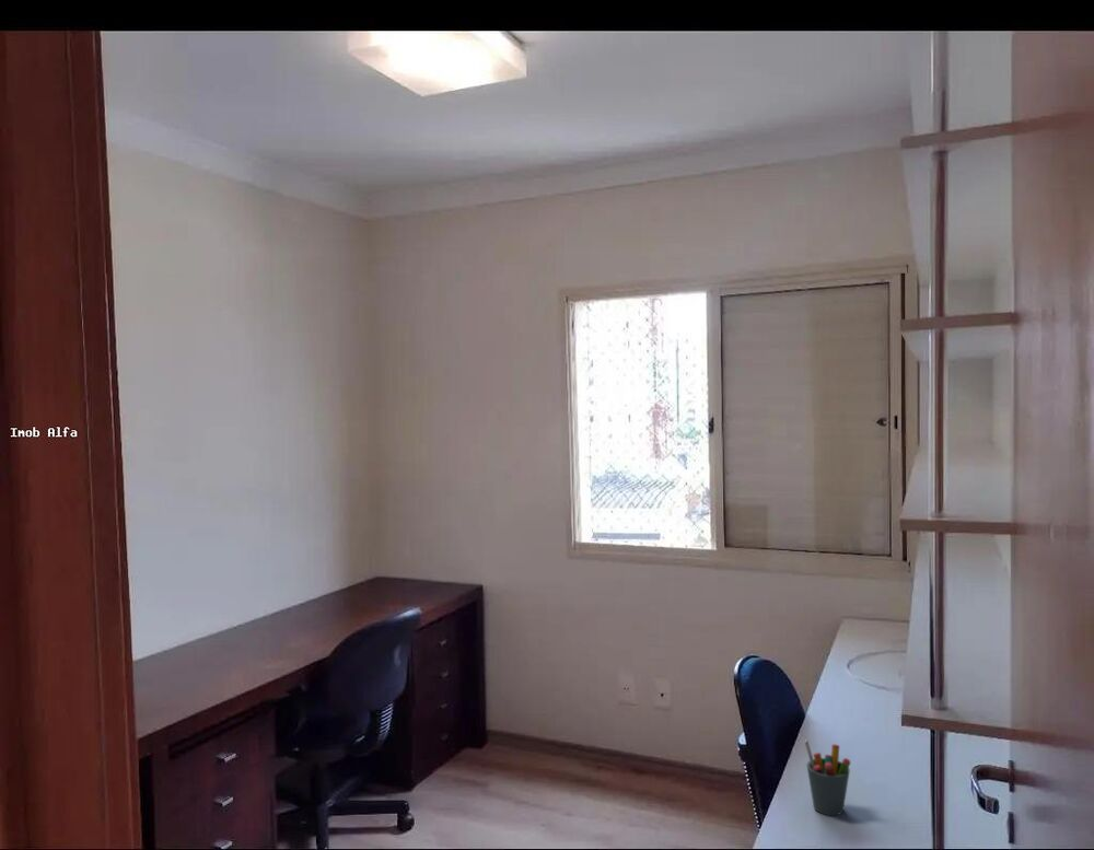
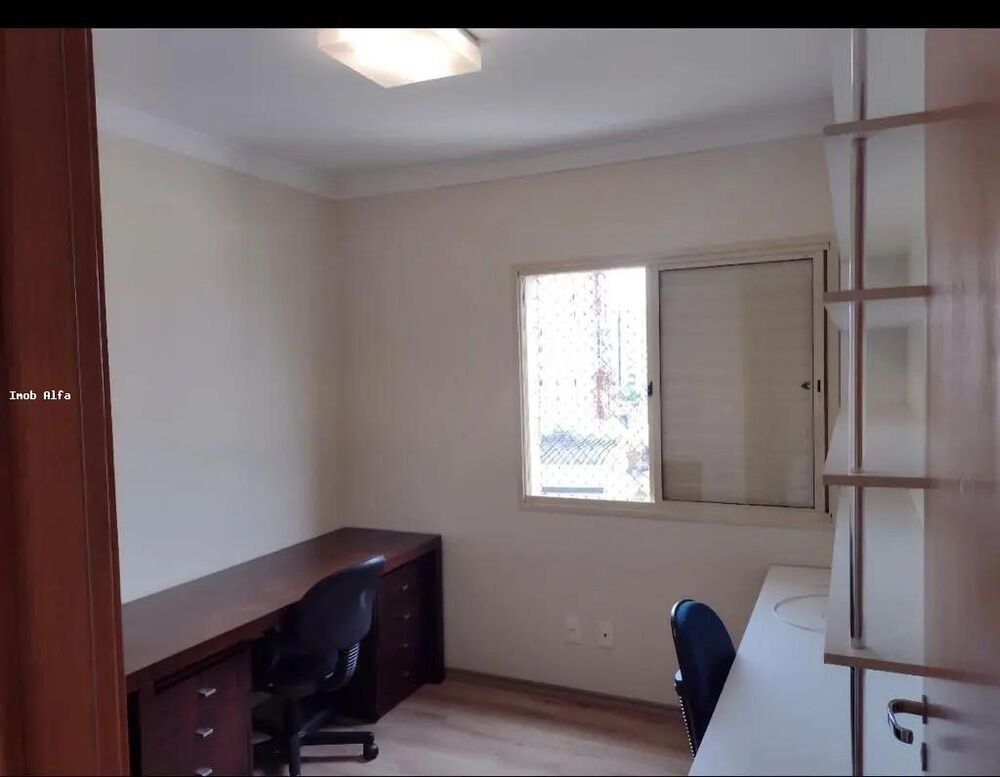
- pen holder (828, 776)
